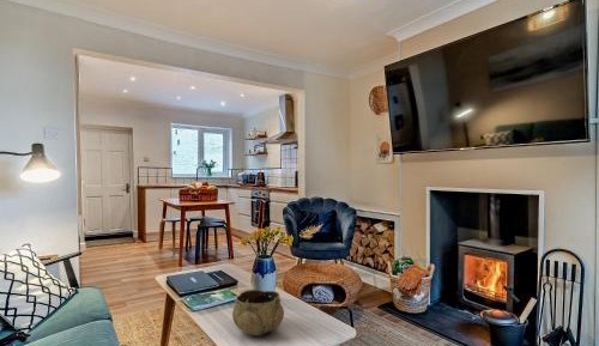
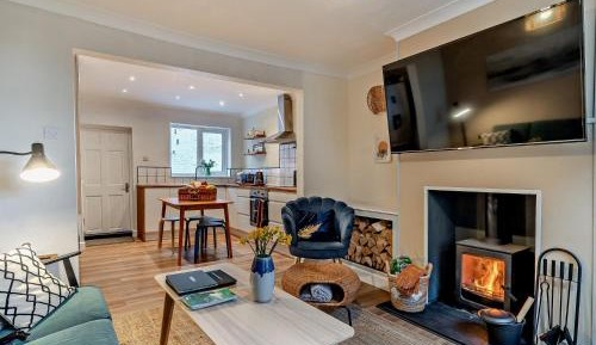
- decorative bowl (258, 312)
